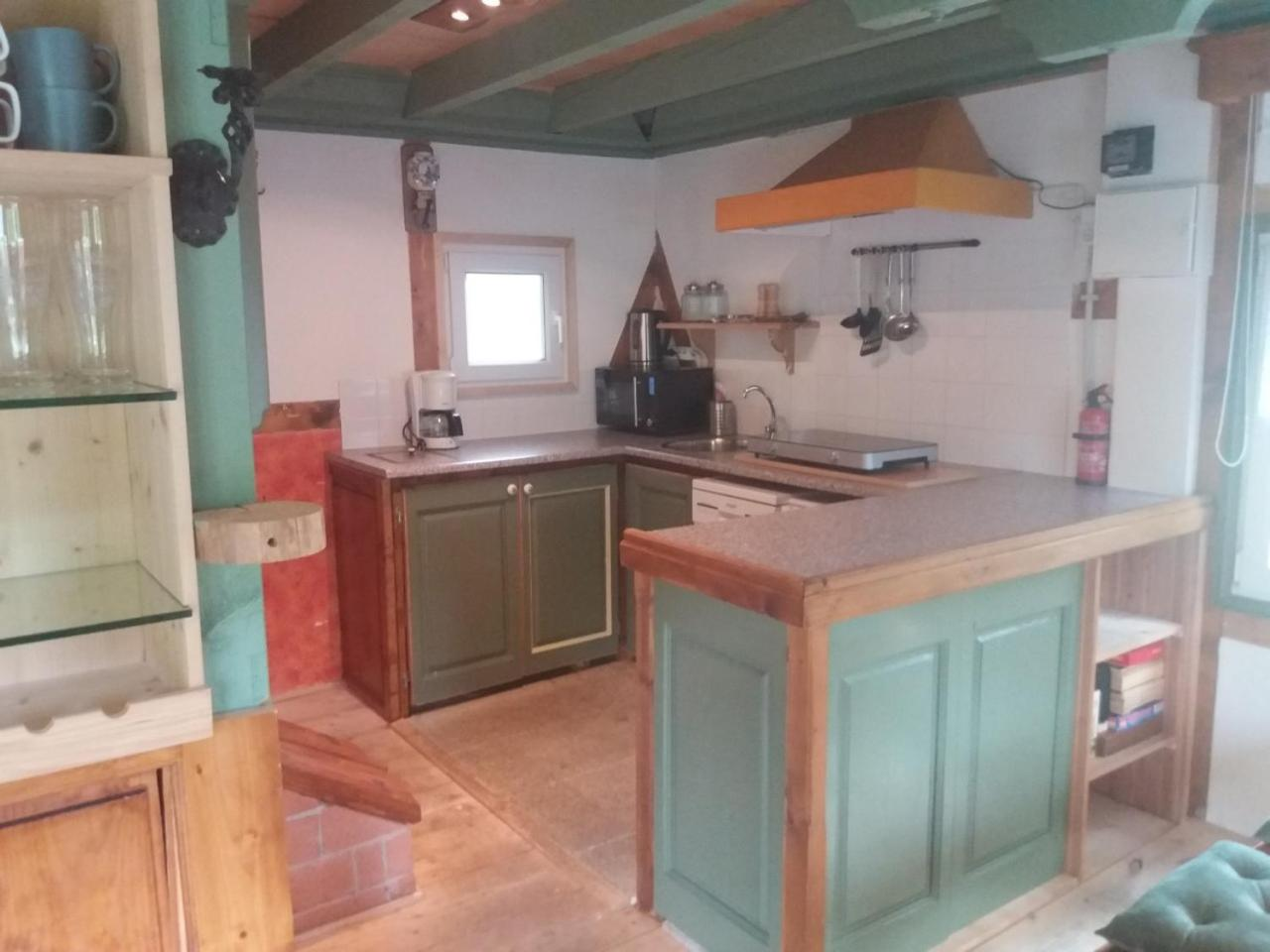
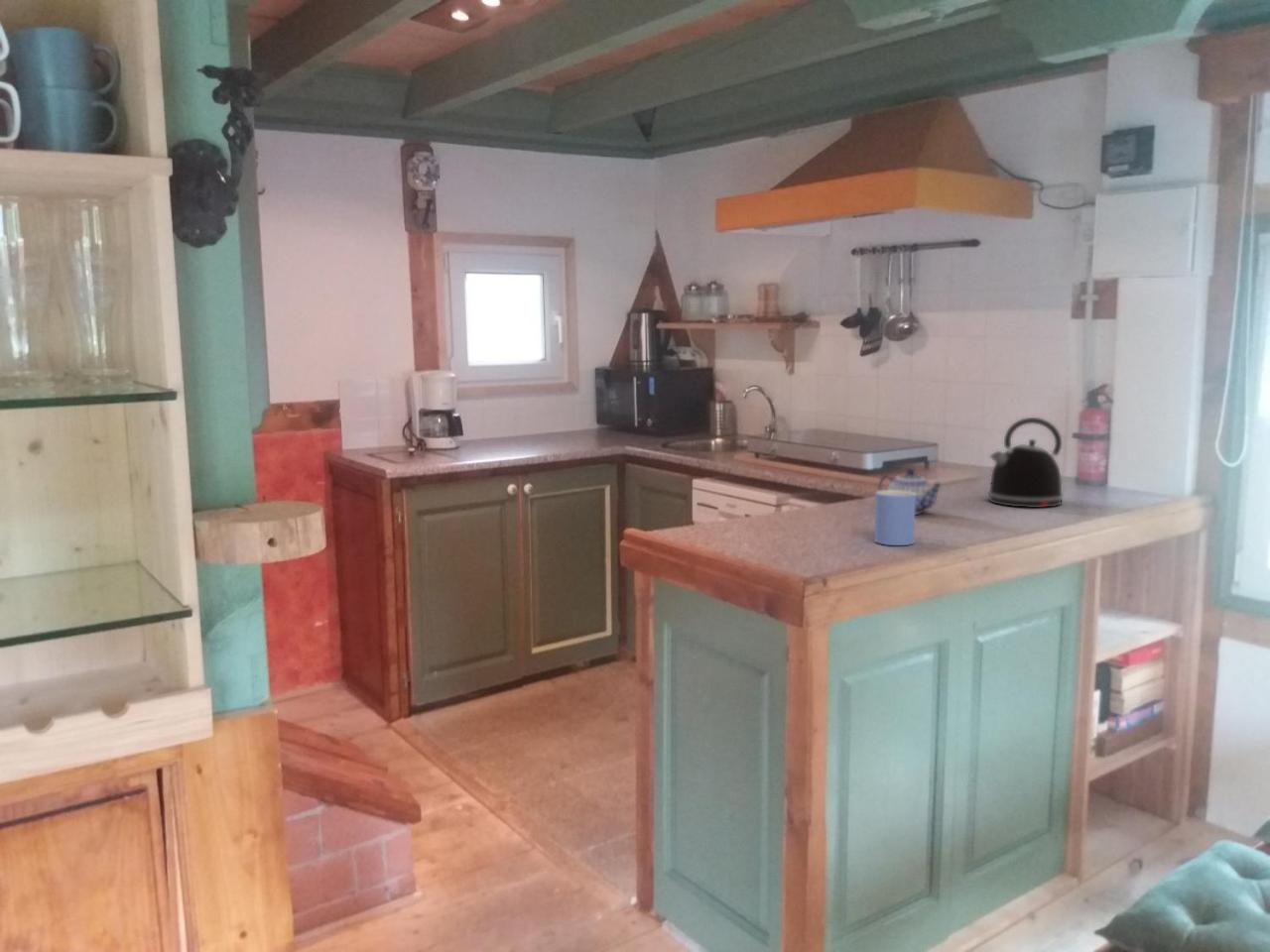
+ kettle (1027, 459)
+ mug (900, 516)
+ teapot (910, 490)
